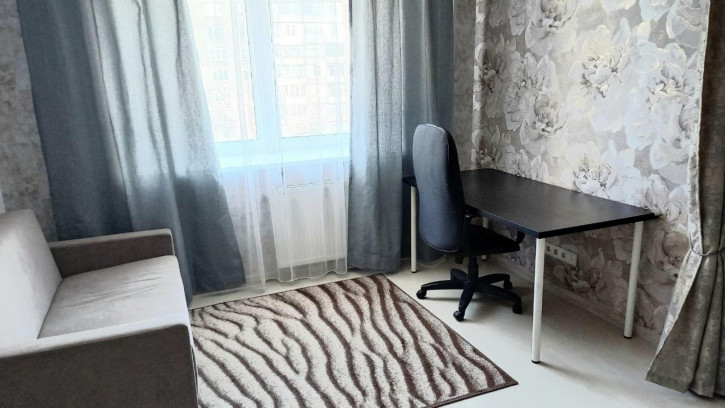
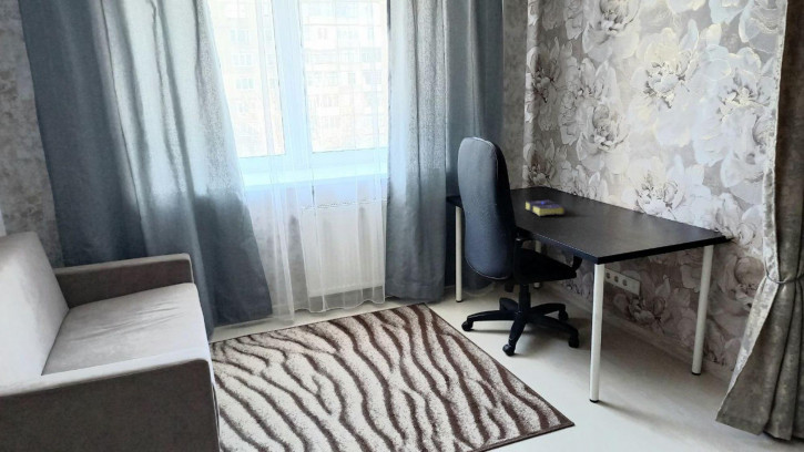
+ book (545, 207)
